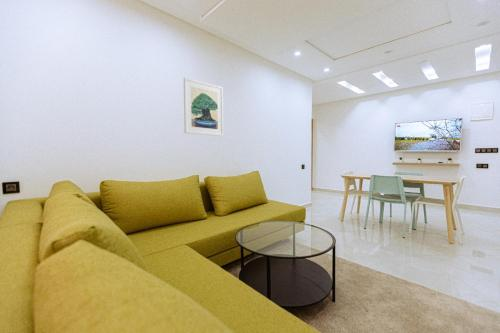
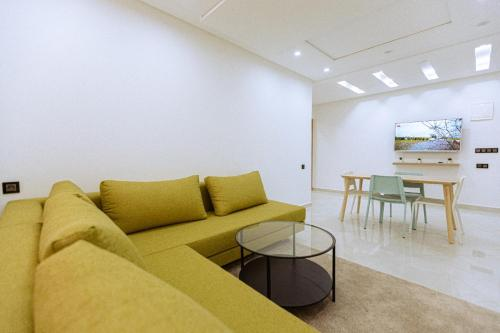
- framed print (204, 108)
